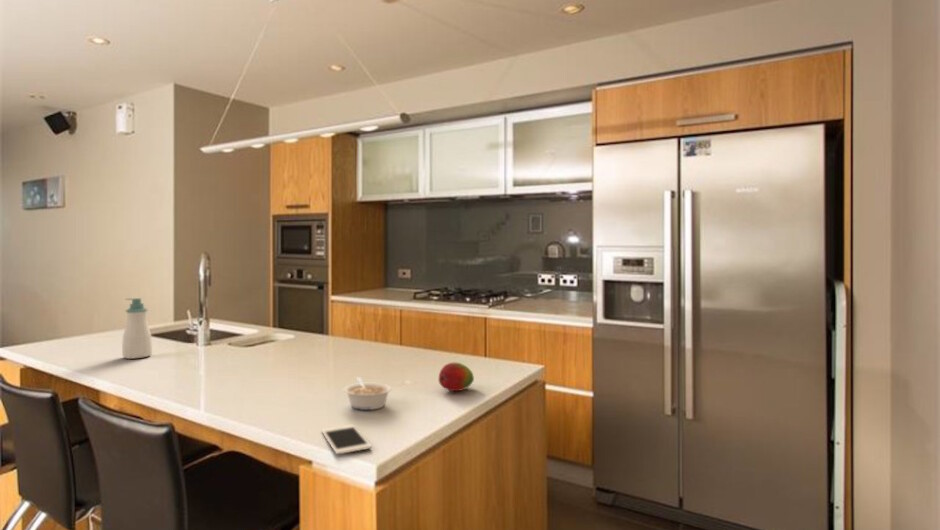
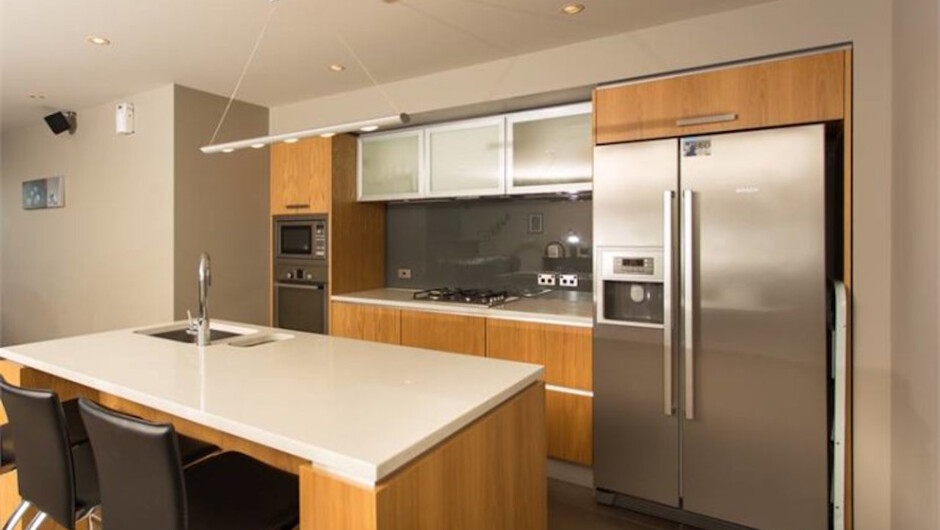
- fruit (456, 376)
- legume (366, 394)
- cell phone (345, 438)
- soap bottle (137, 327)
